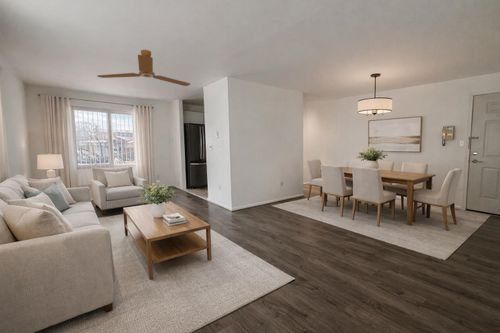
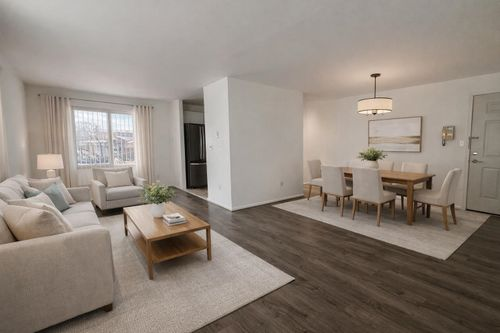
- ceiling fan (146, 60)
